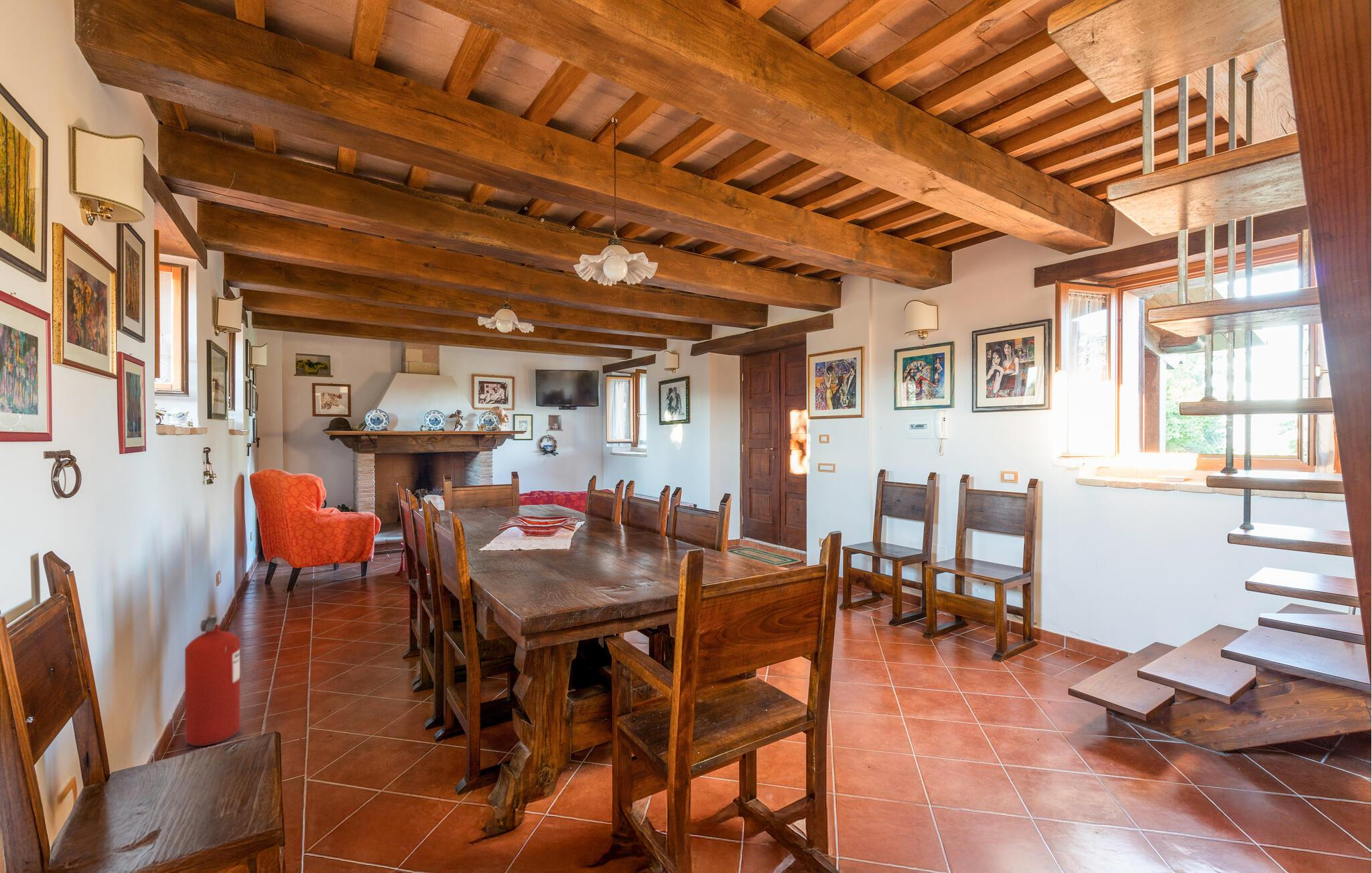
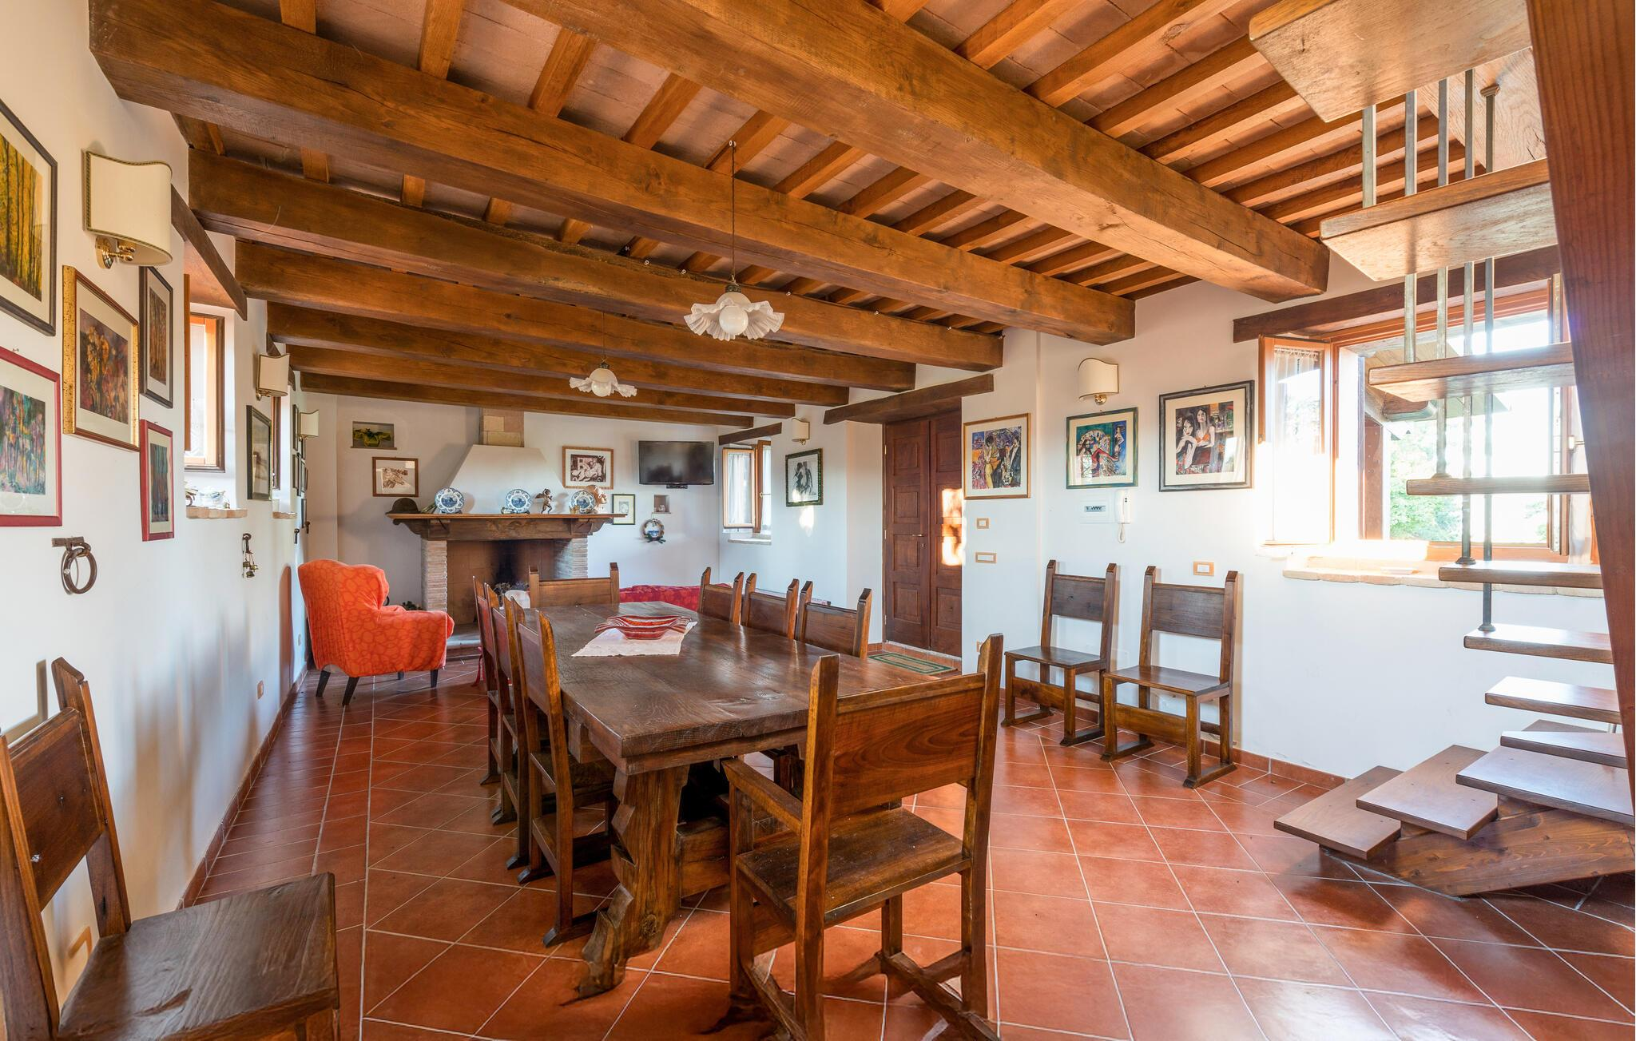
- fire extinguisher (213, 673)
